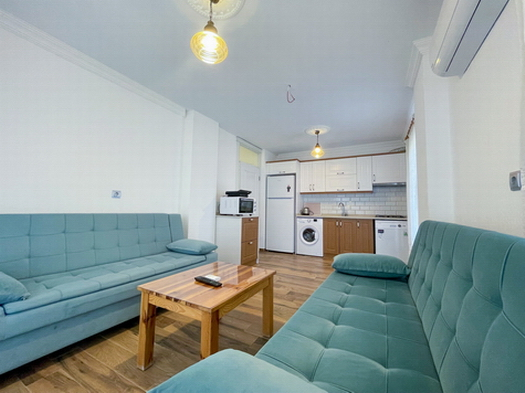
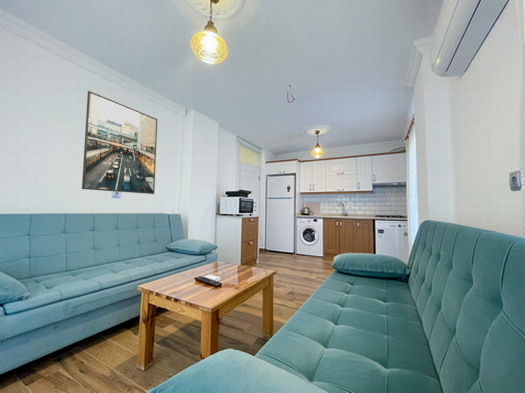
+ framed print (125, 148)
